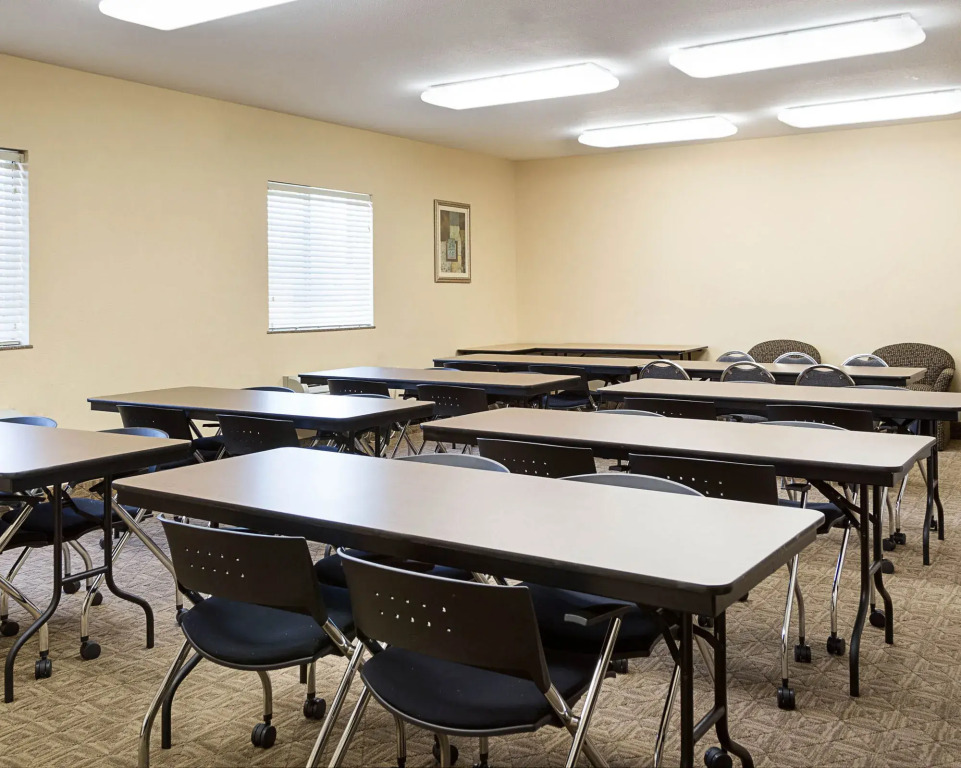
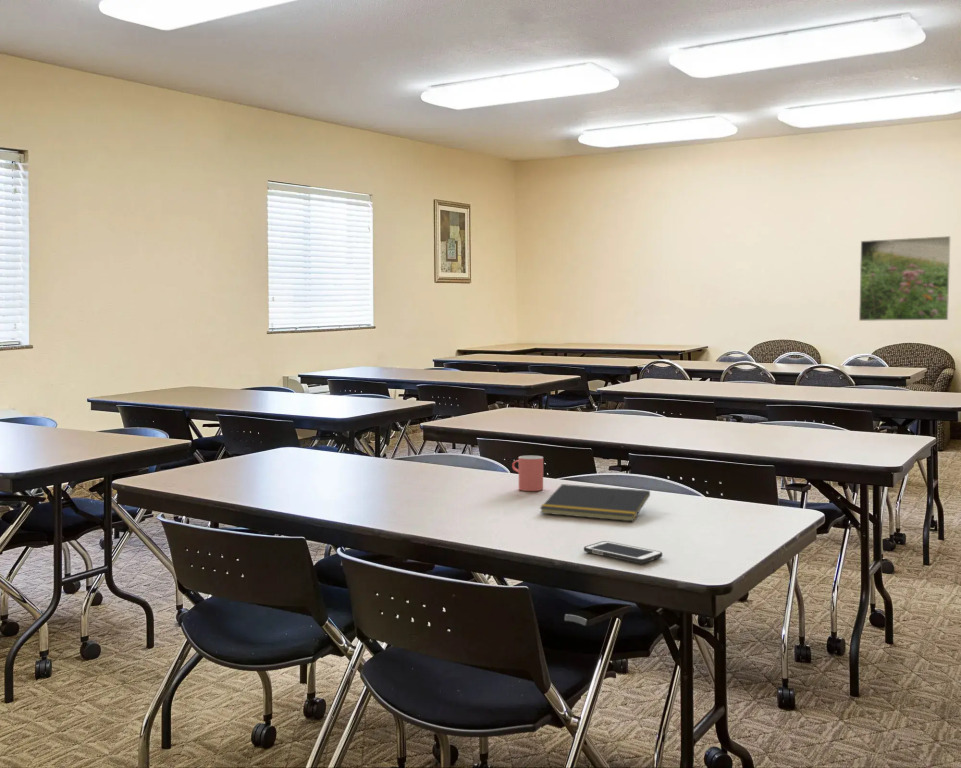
+ cell phone (622, 552)
+ notepad (595, 501)
+ cup (526, 472)
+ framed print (903, 279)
